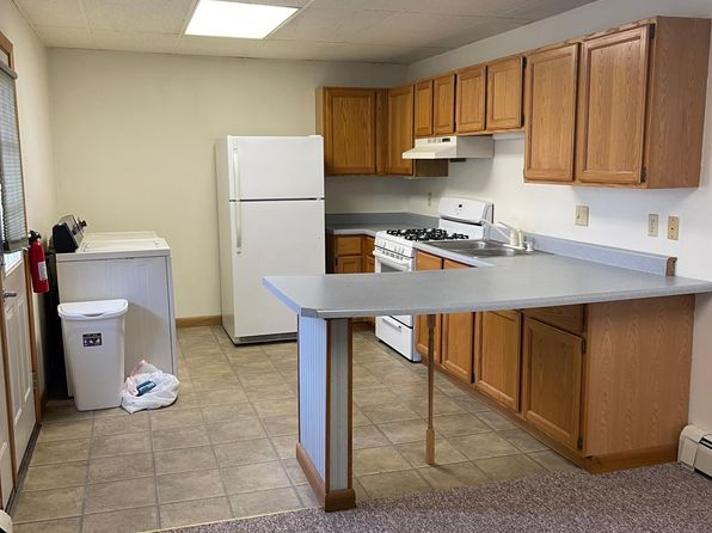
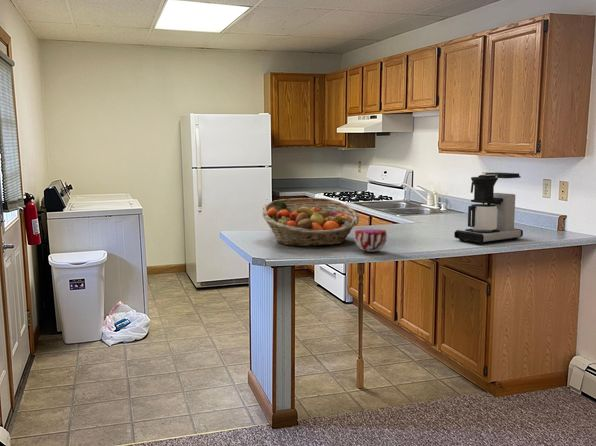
+ decorative bowl (370, 241)
+ coffee maker (489, 207)
+ fruit basket (310, 221)
